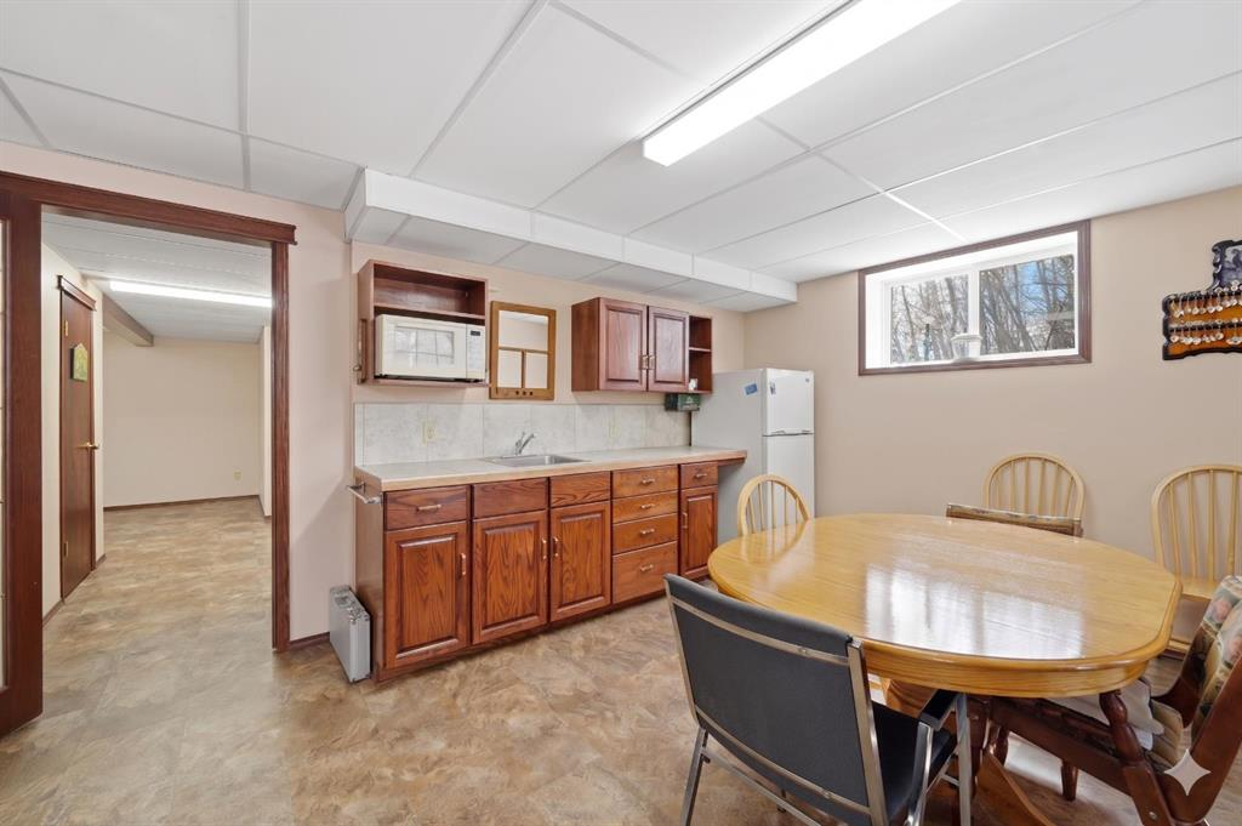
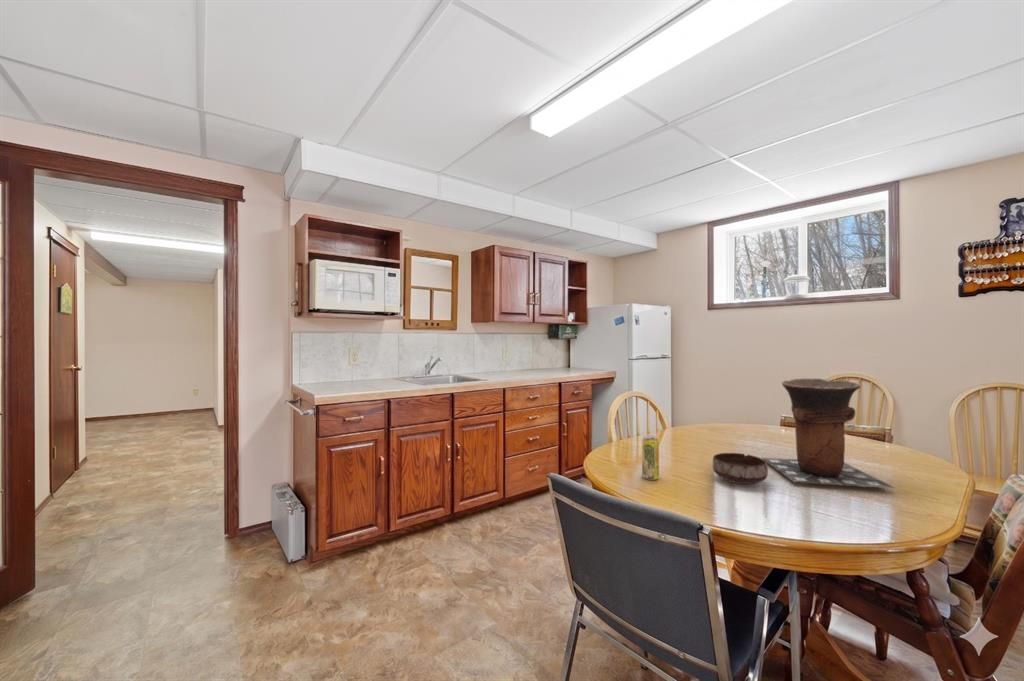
+ vase (820, 427)
+ bowl (739, 470)
+ beverage can (650, 456)
